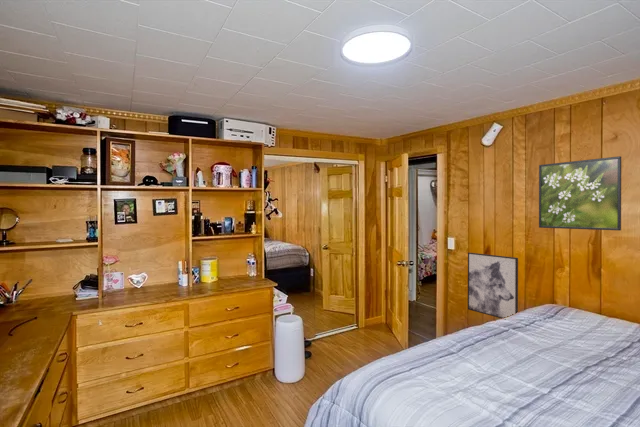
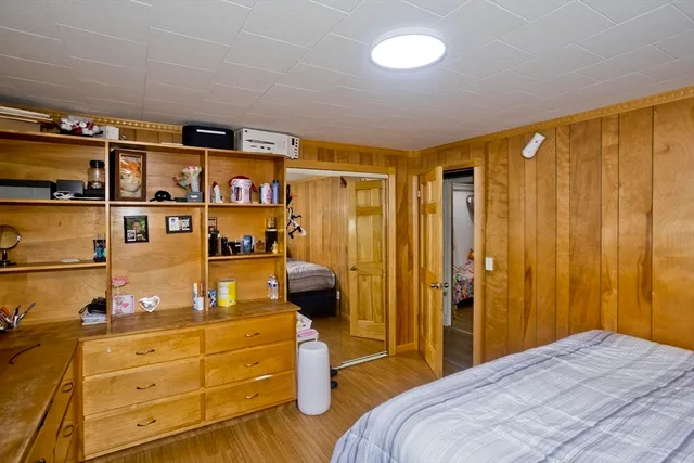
- wall art (491, 285)
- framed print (576, 195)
